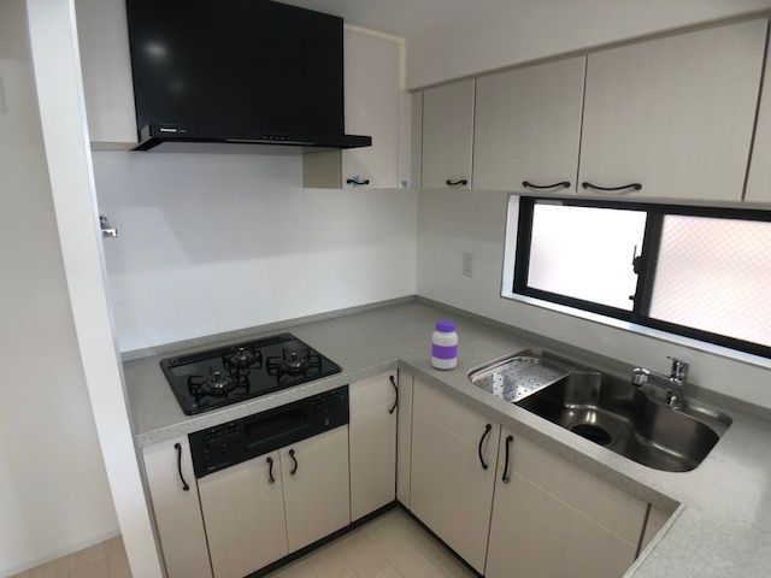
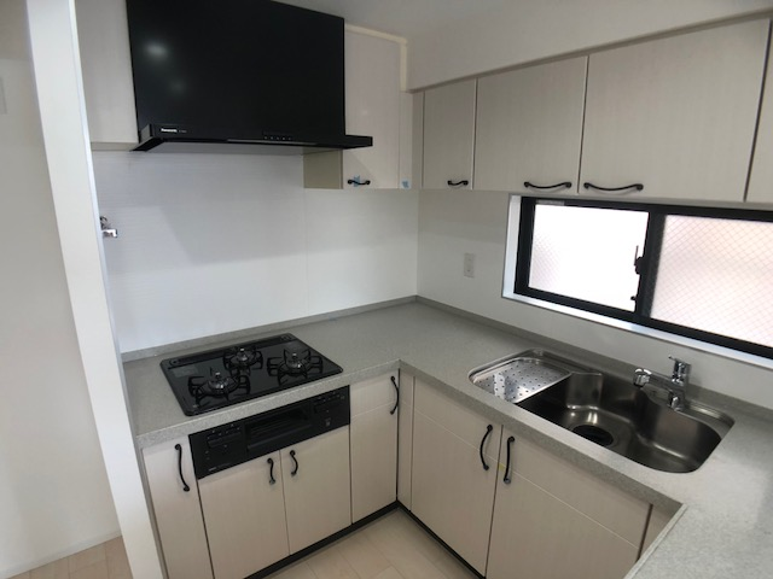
- jar (445, 343)
